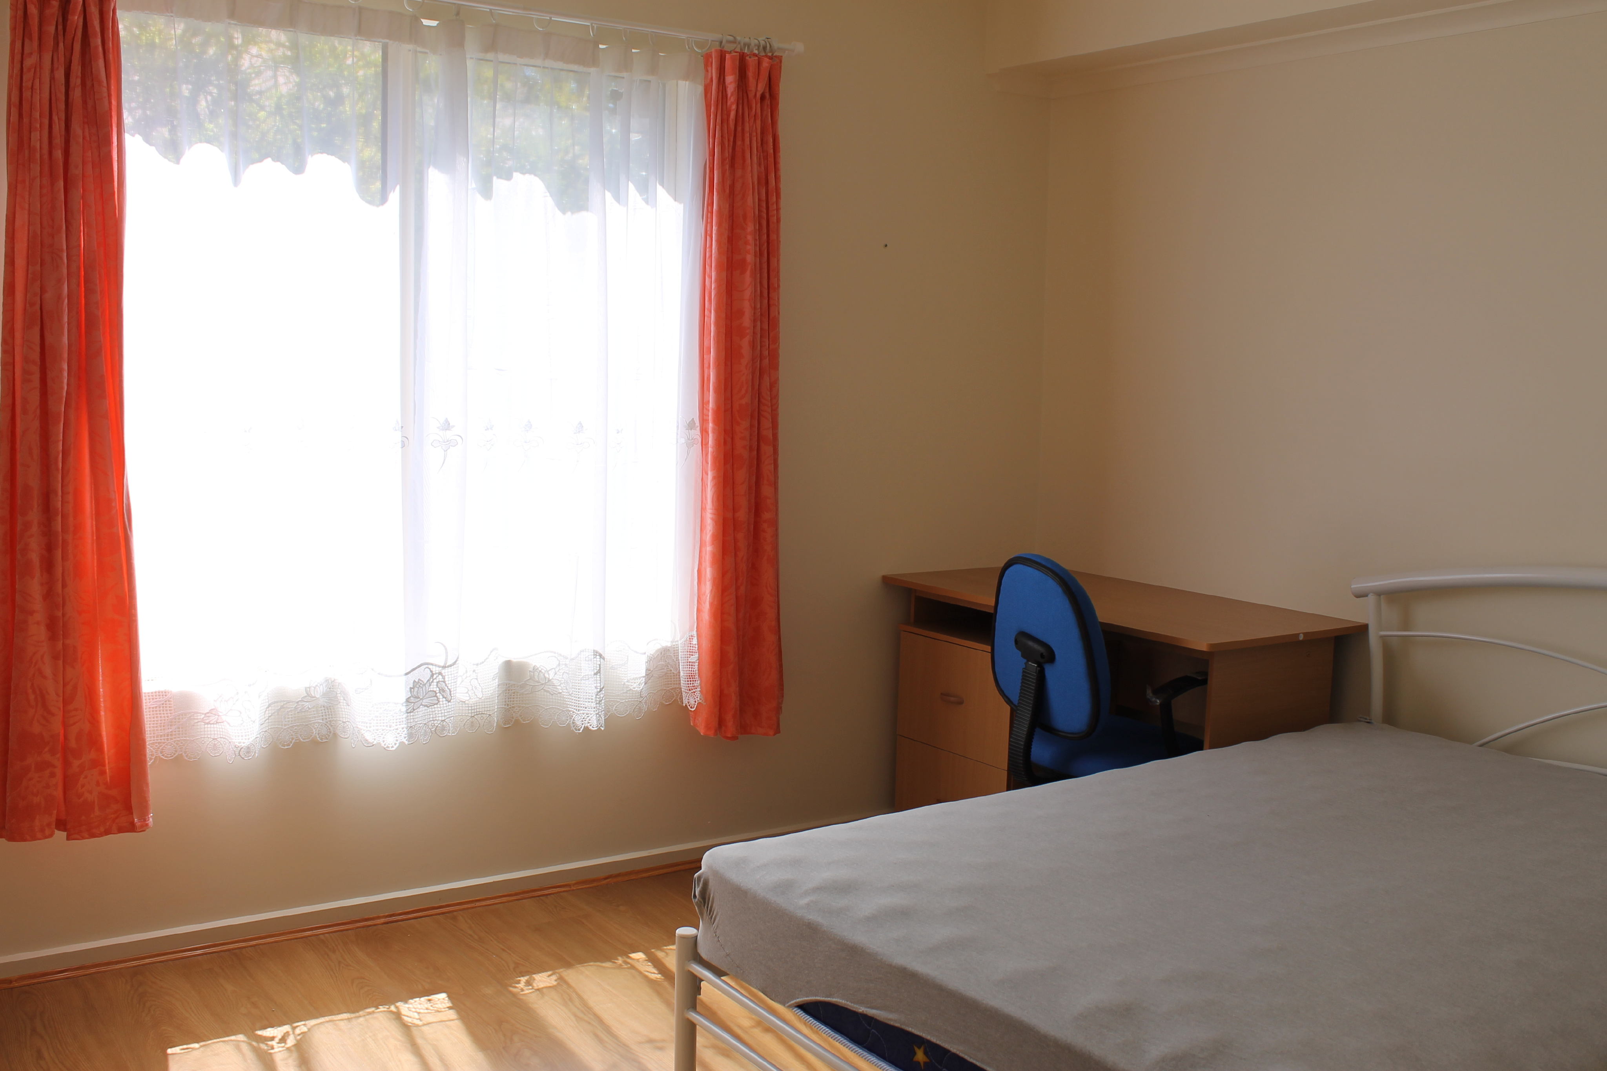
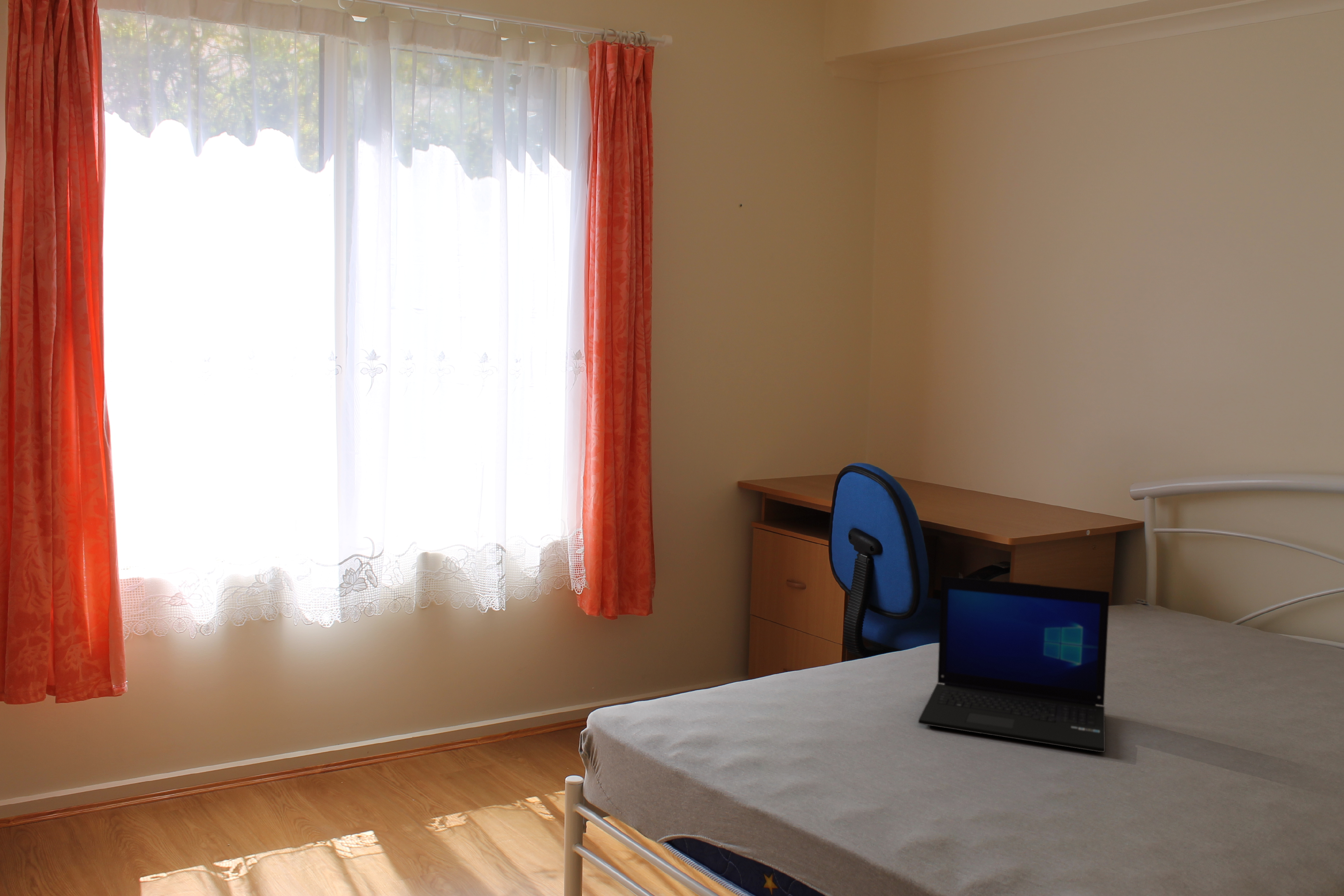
+ laptop (1016, 657)
